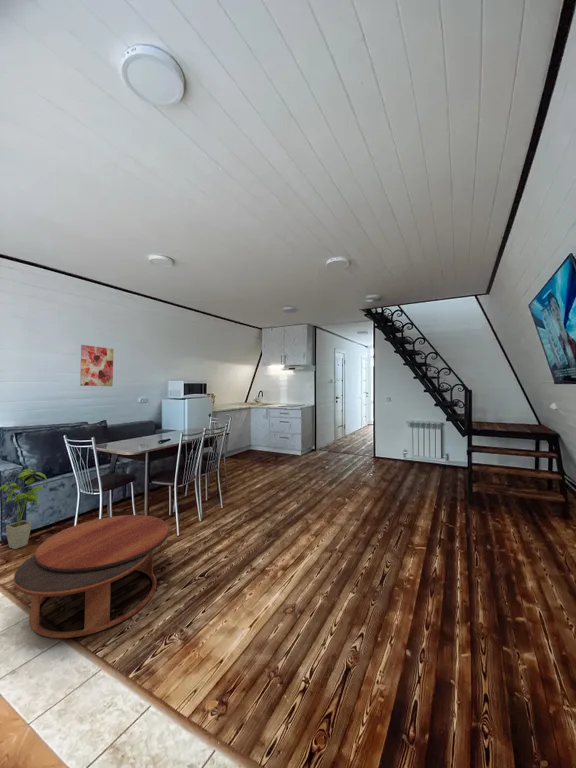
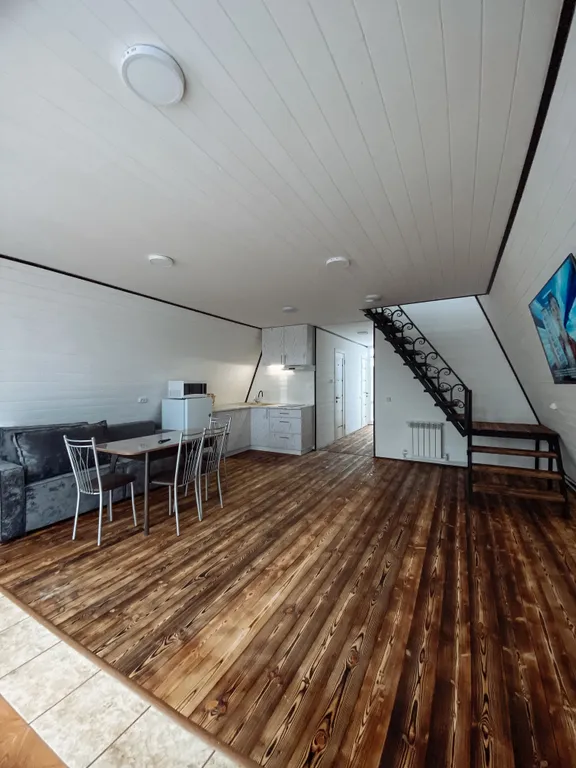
- coffee table (100, 568)
- house plant (24, 506)
- wall art (97, 366)
